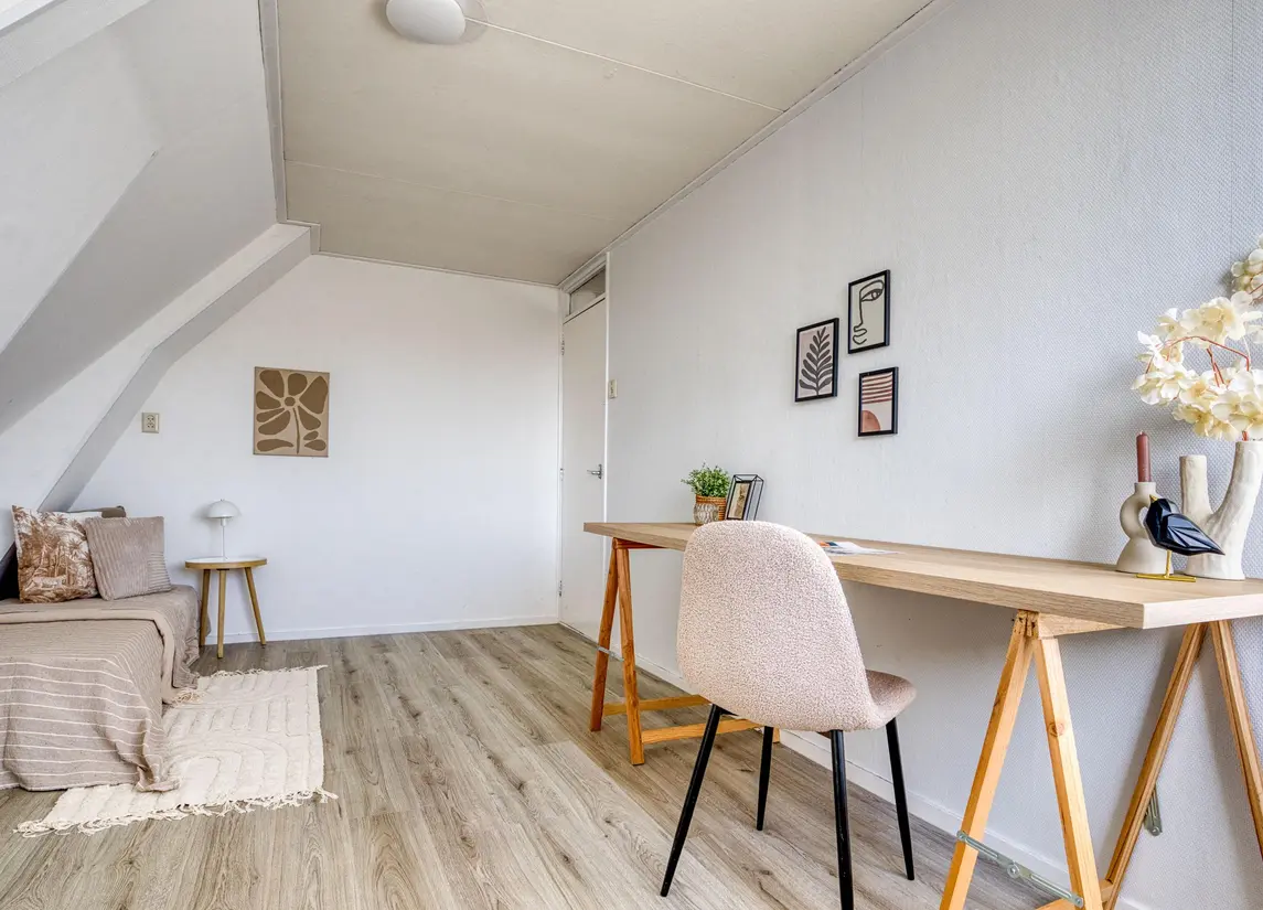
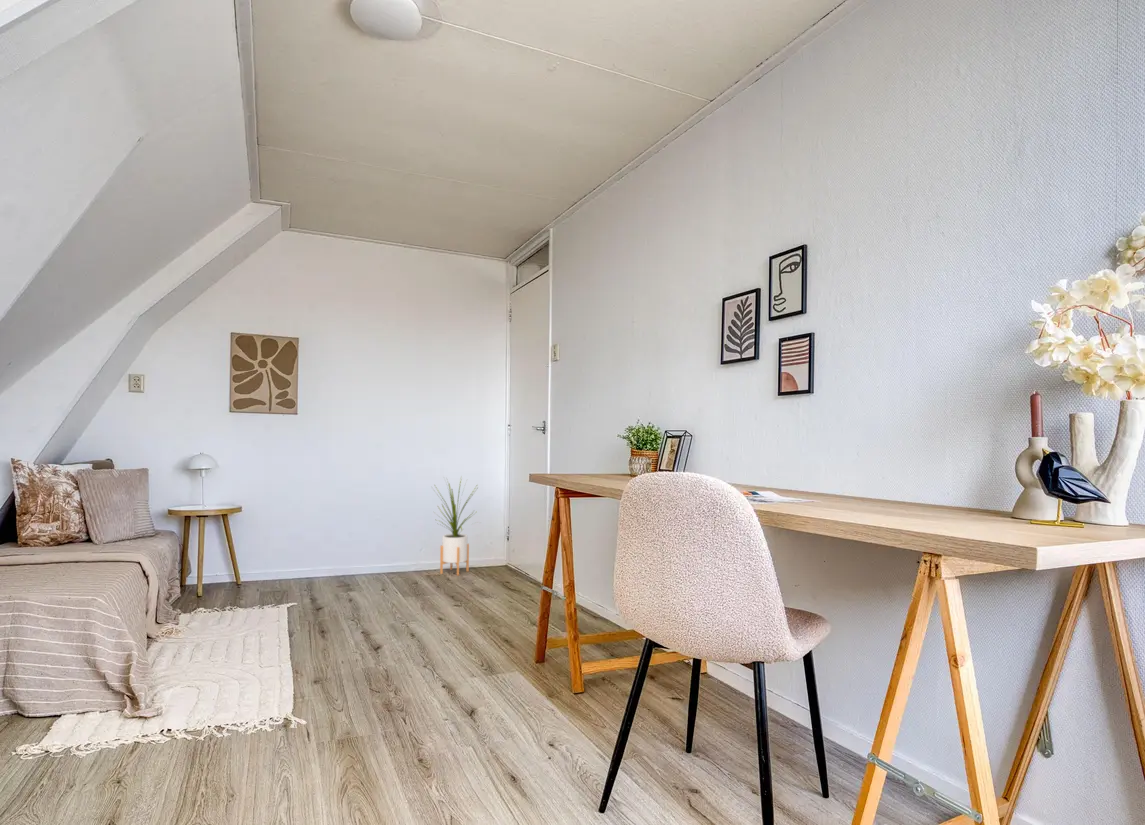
+ house plant (455, 524)
